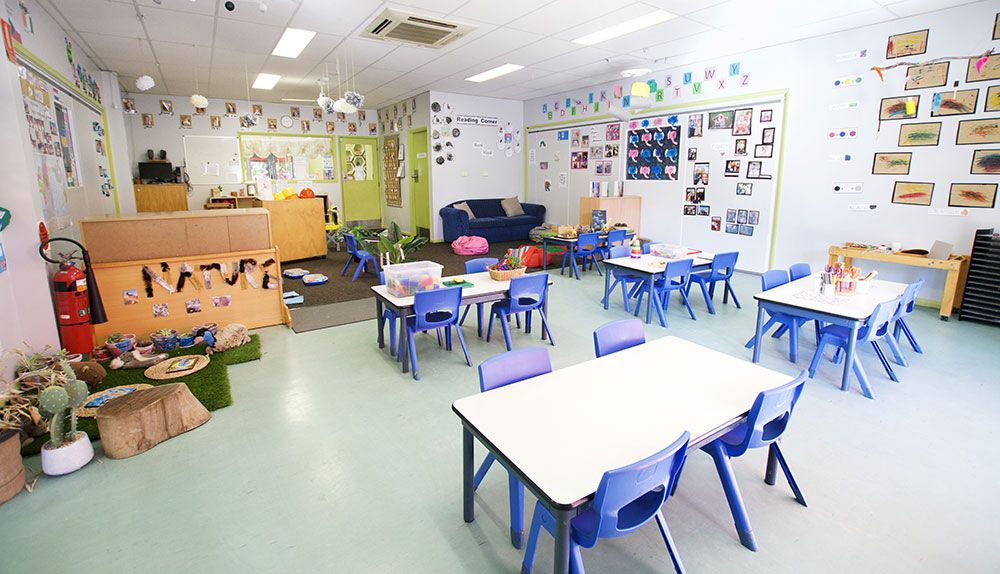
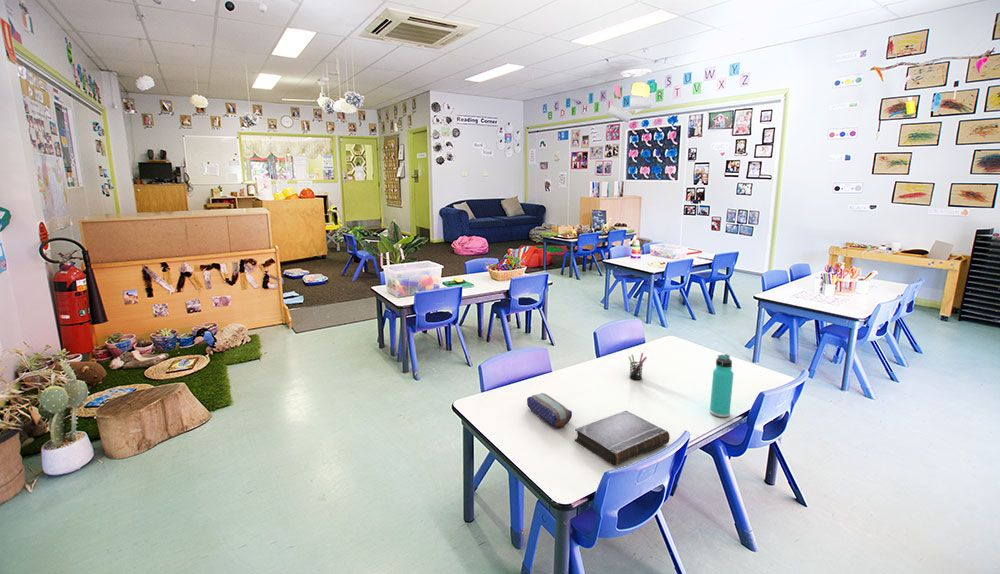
+ pencil case (548, 408)
+ book (621, 436)
+ thermos bottle (722, 384)
+ pen holder (636, 365)
